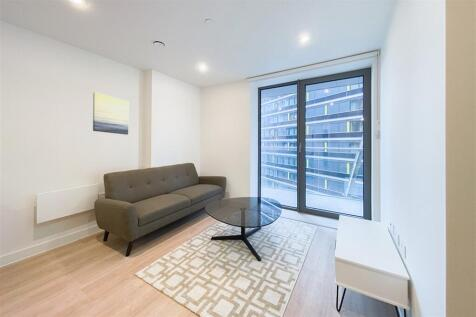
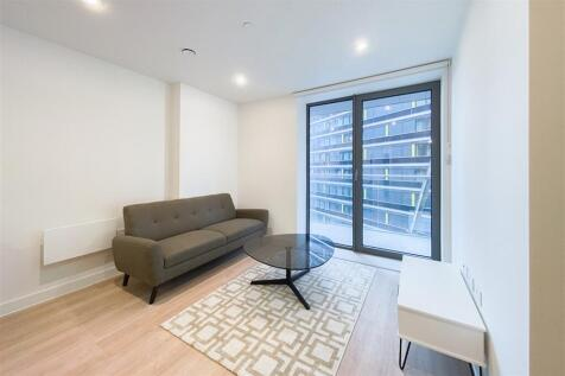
- wall art (111, 115)
